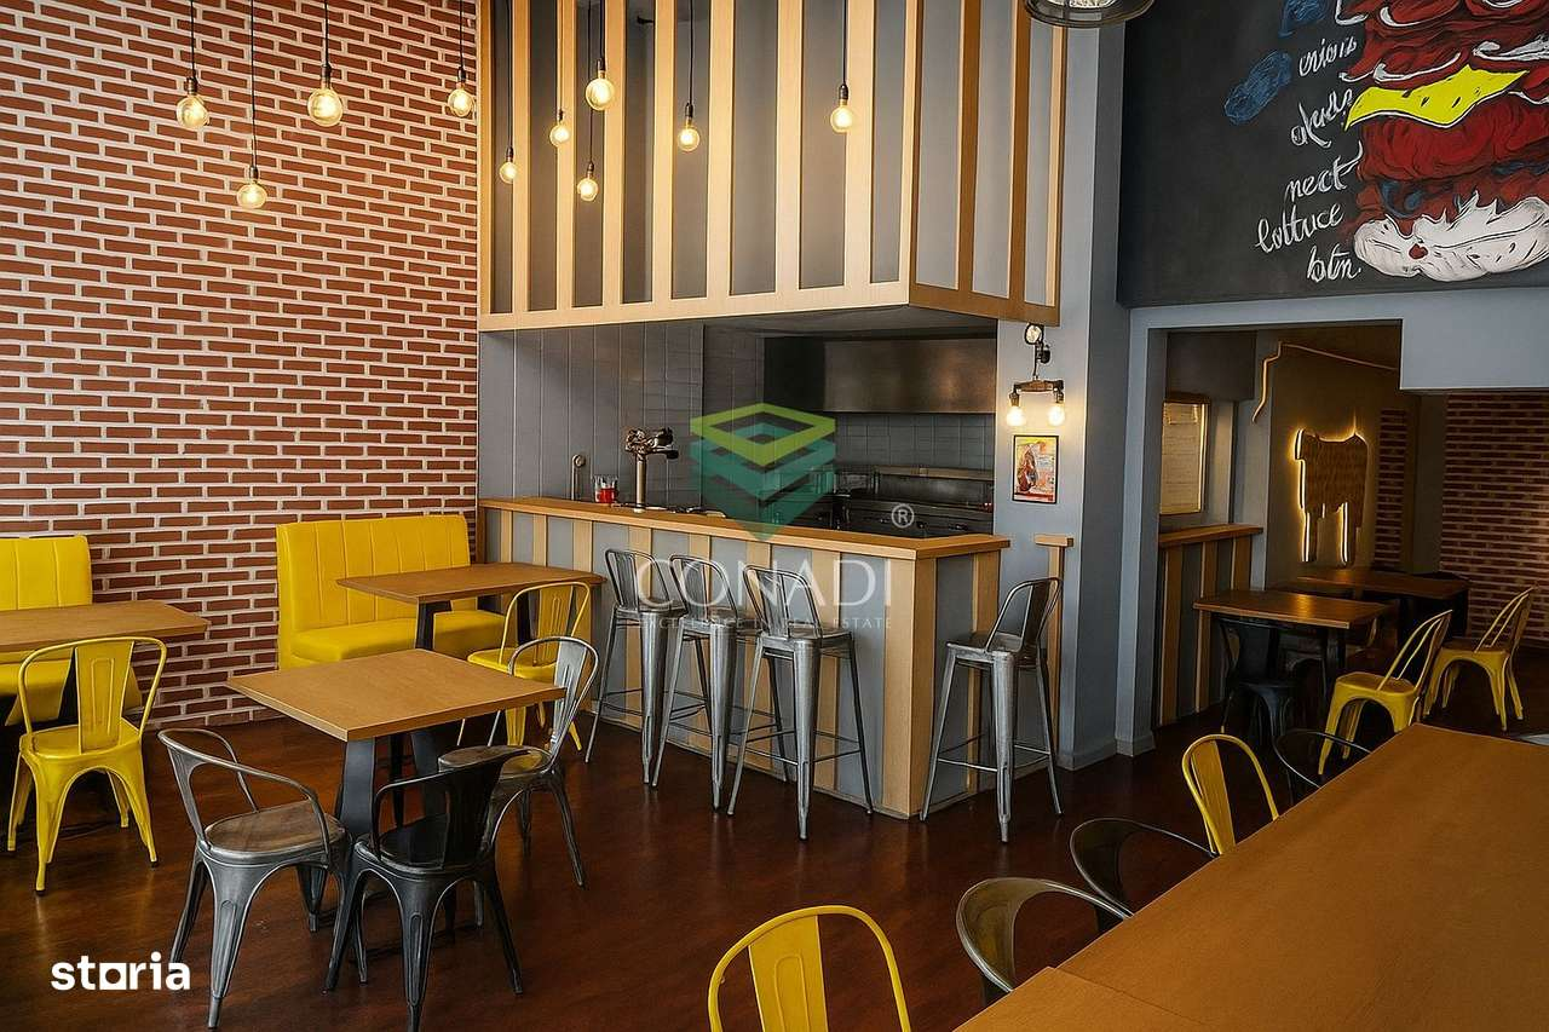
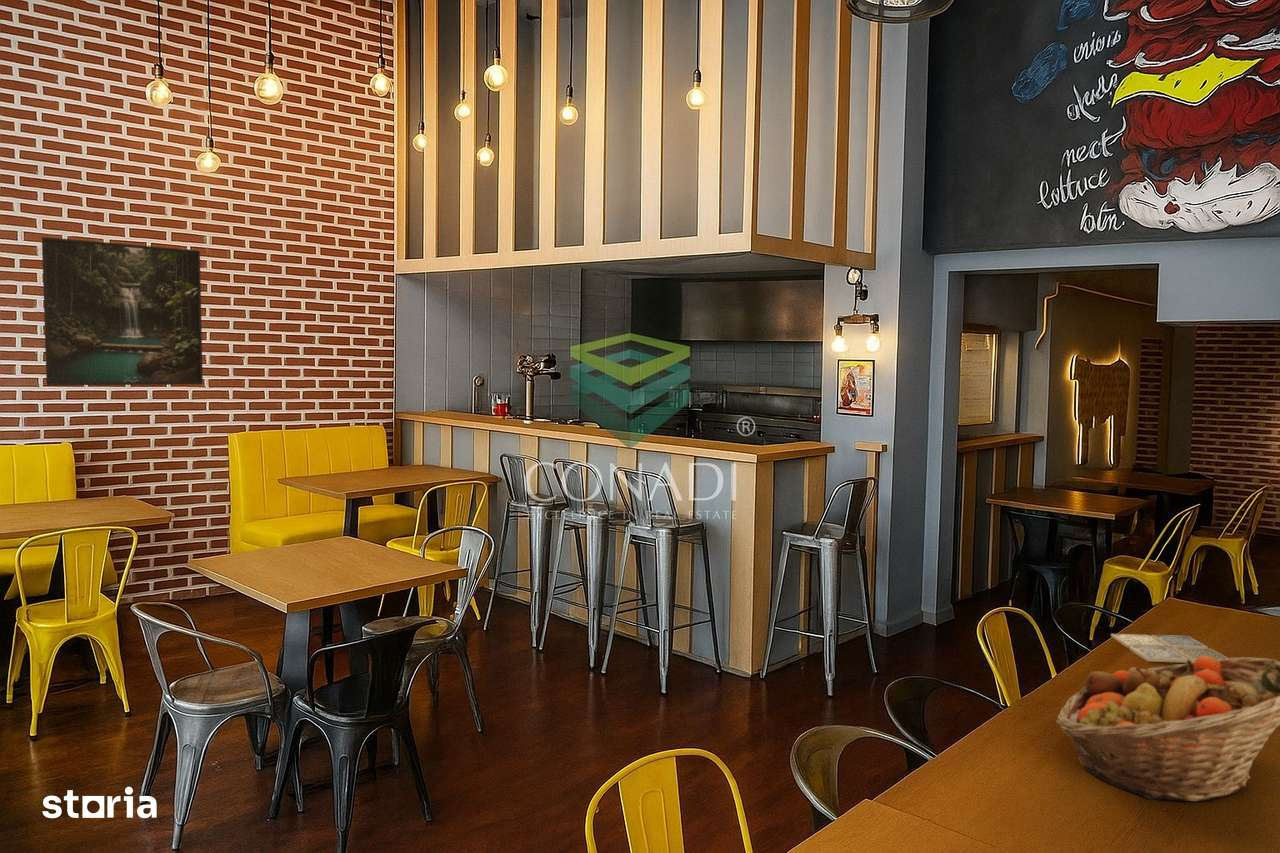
+ fruit basket (1175, 714)
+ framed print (126, 314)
+ drink coaster (1168, 648)
